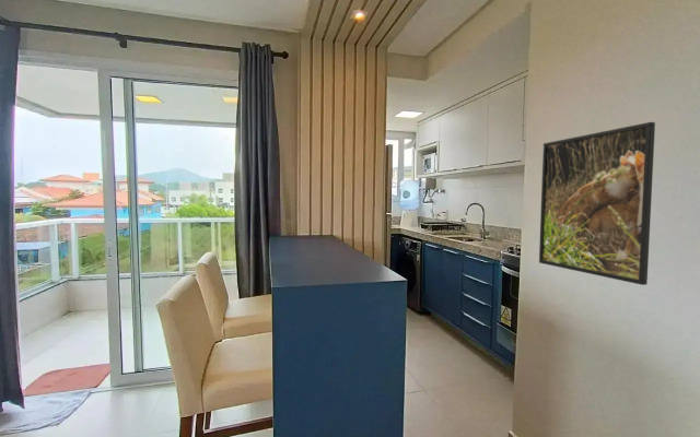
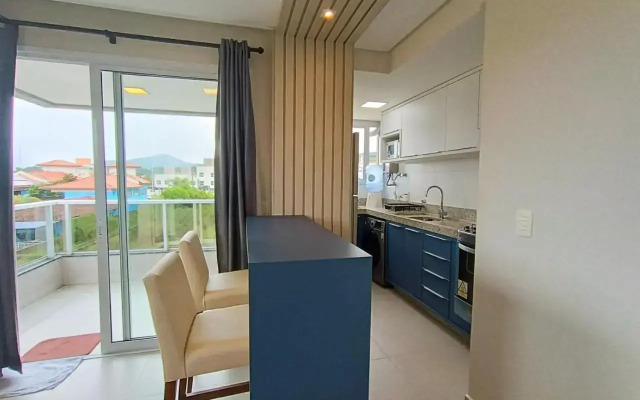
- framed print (587, 203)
